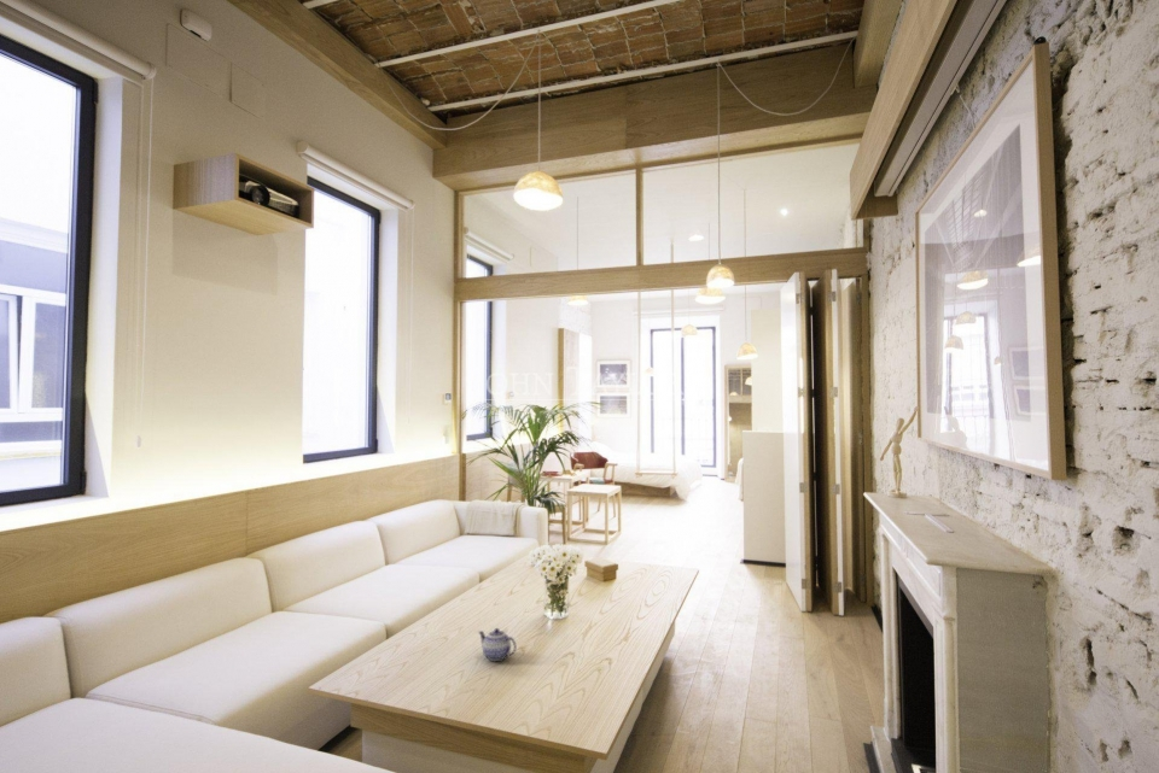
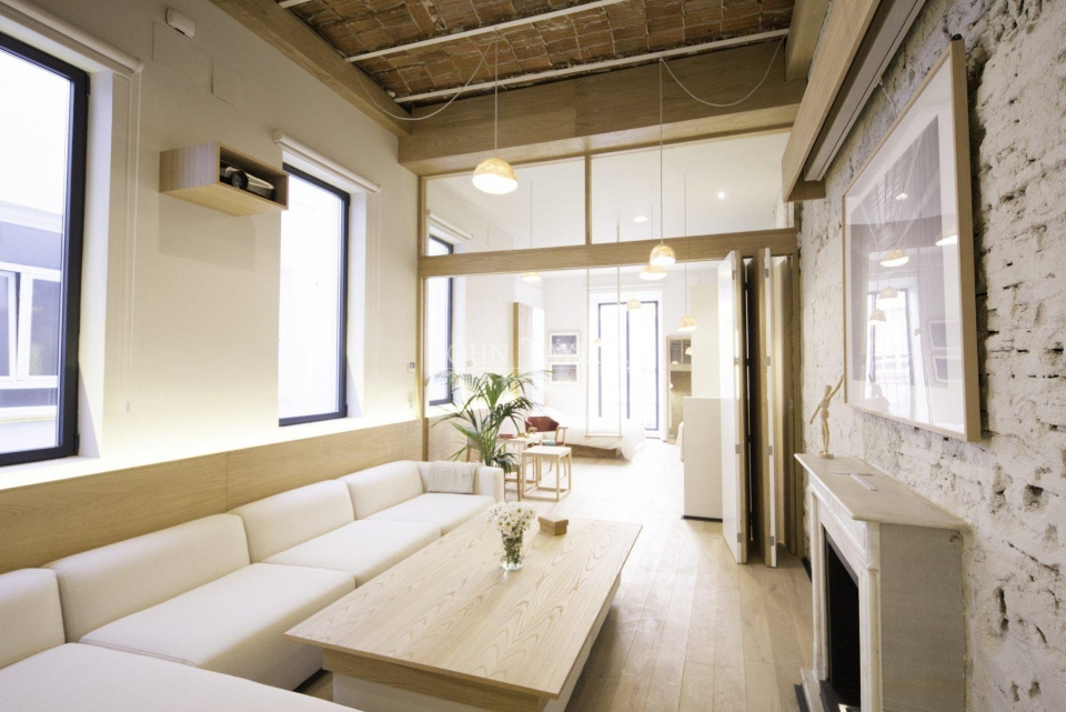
- teapot (496, 643)
